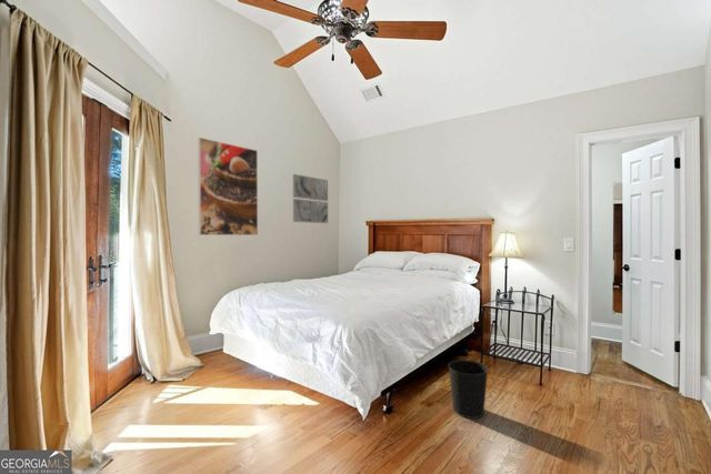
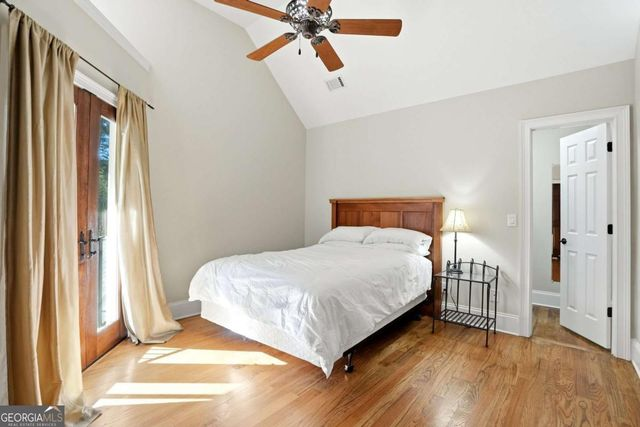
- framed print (230, 190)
- wastebasket (468, 389)
- wall art (311, 199)
